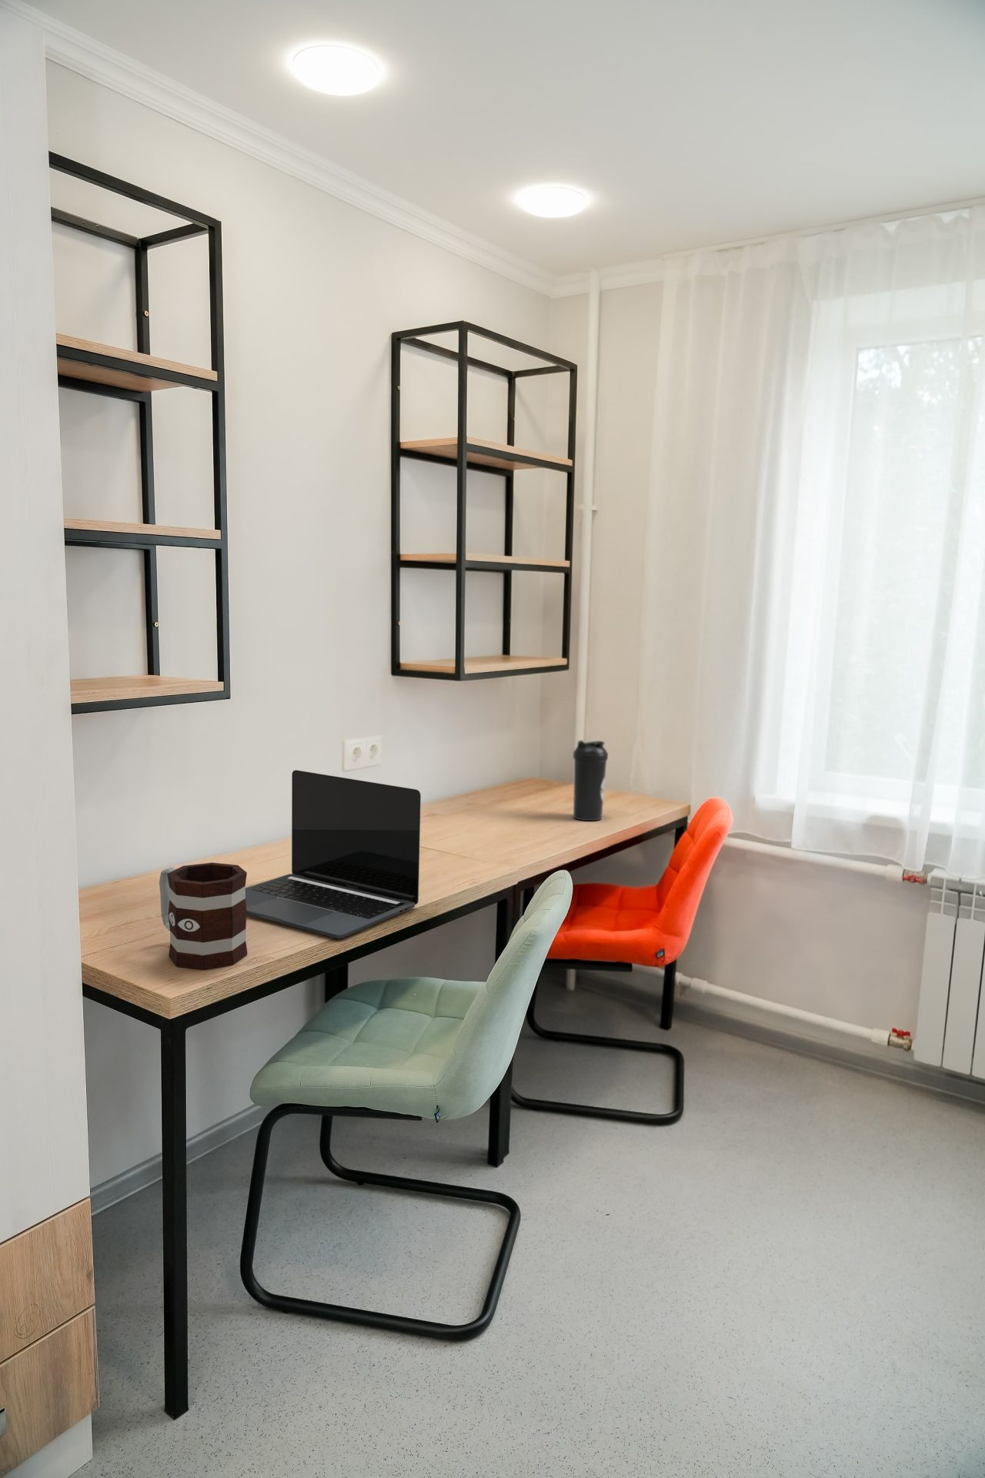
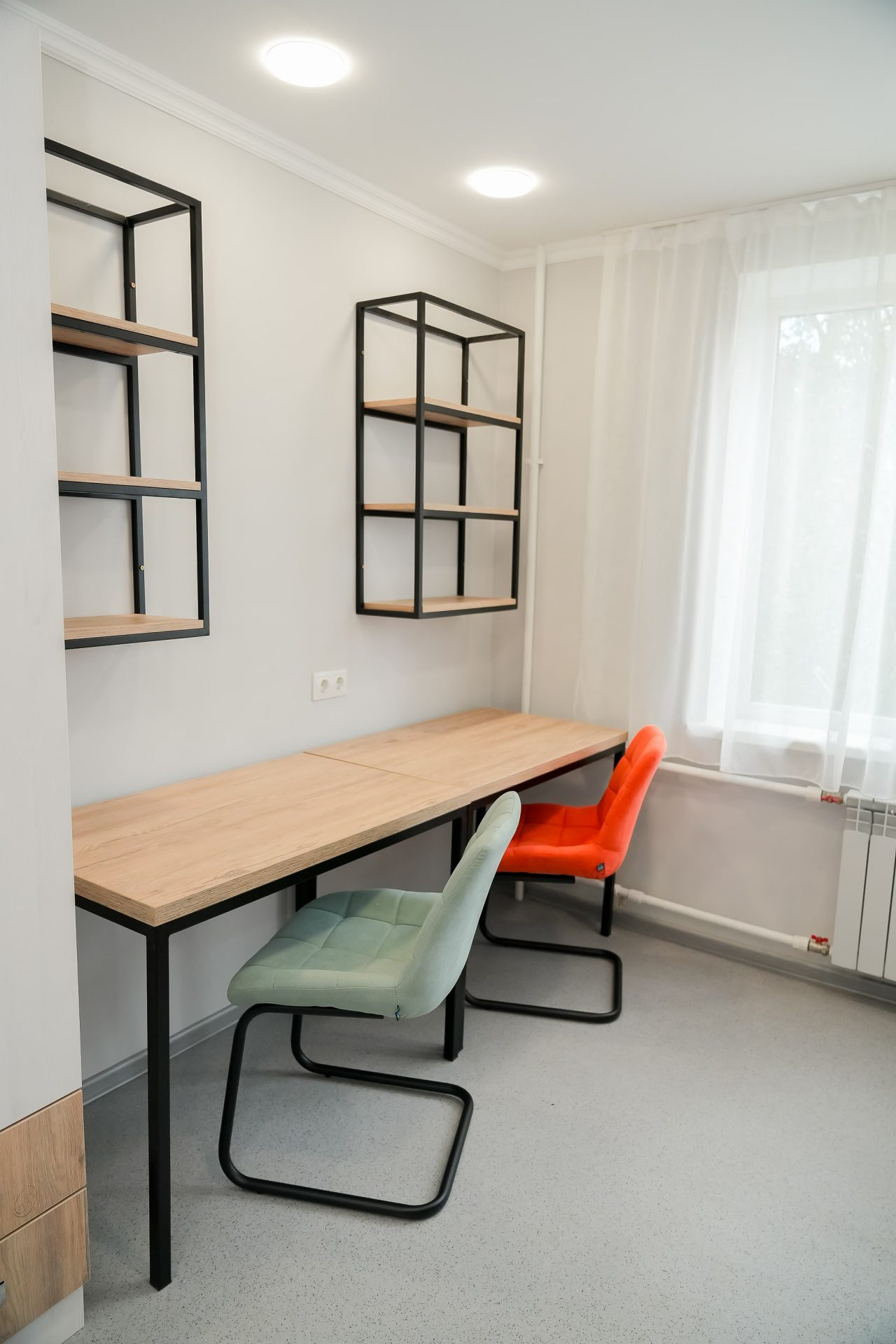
- laptop (314, 848)
- mug (196, 911)
- water bottle (589, 779)
